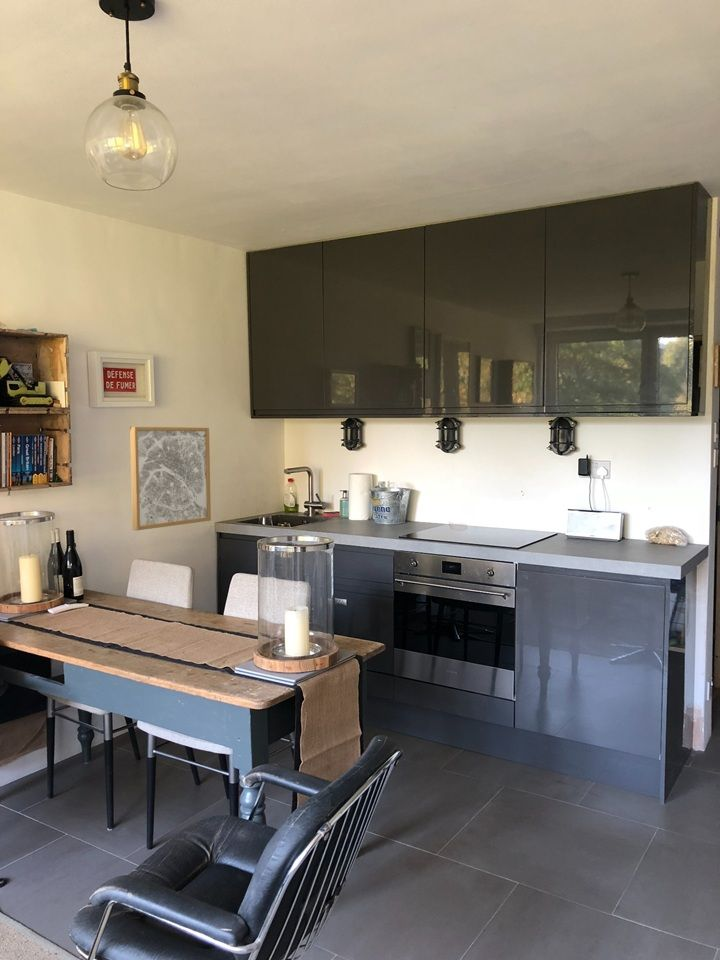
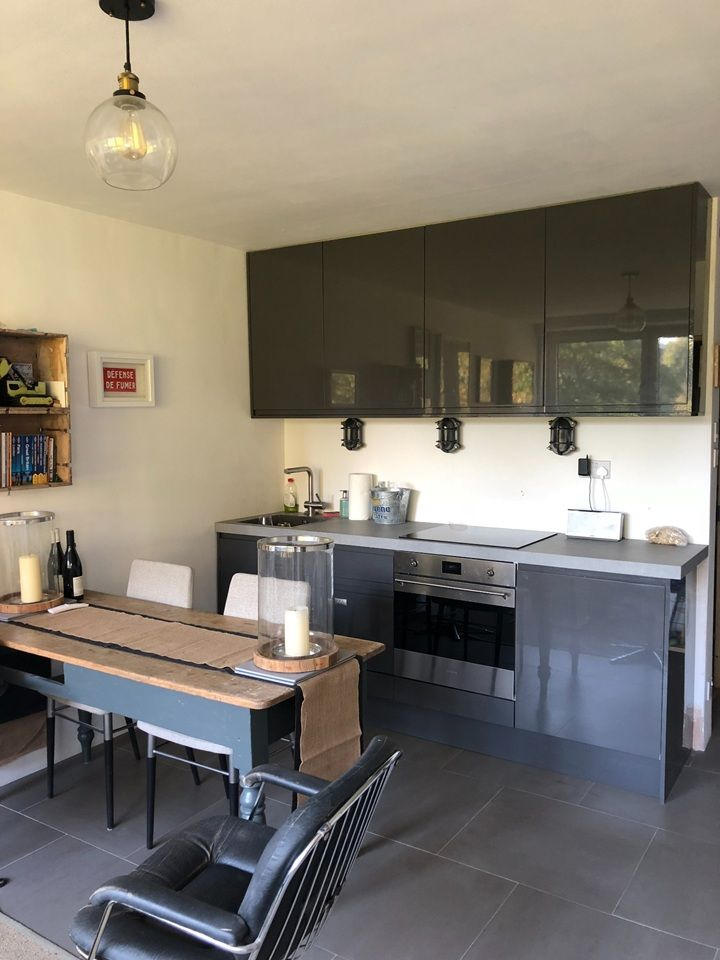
- wall art (172, 476)
